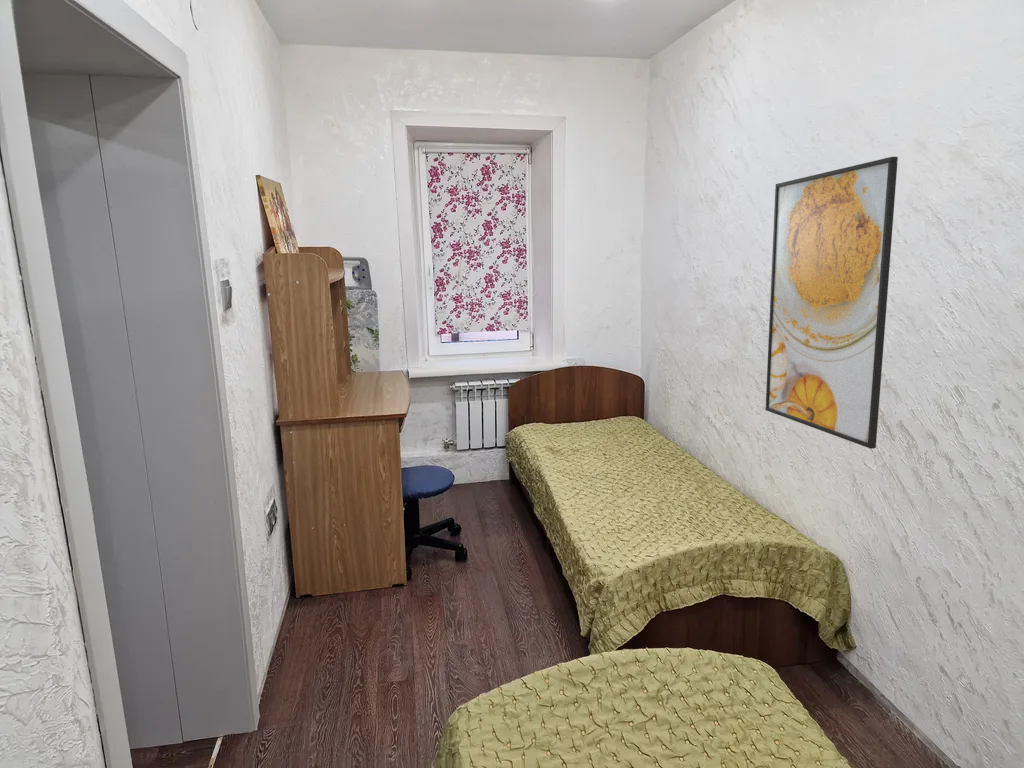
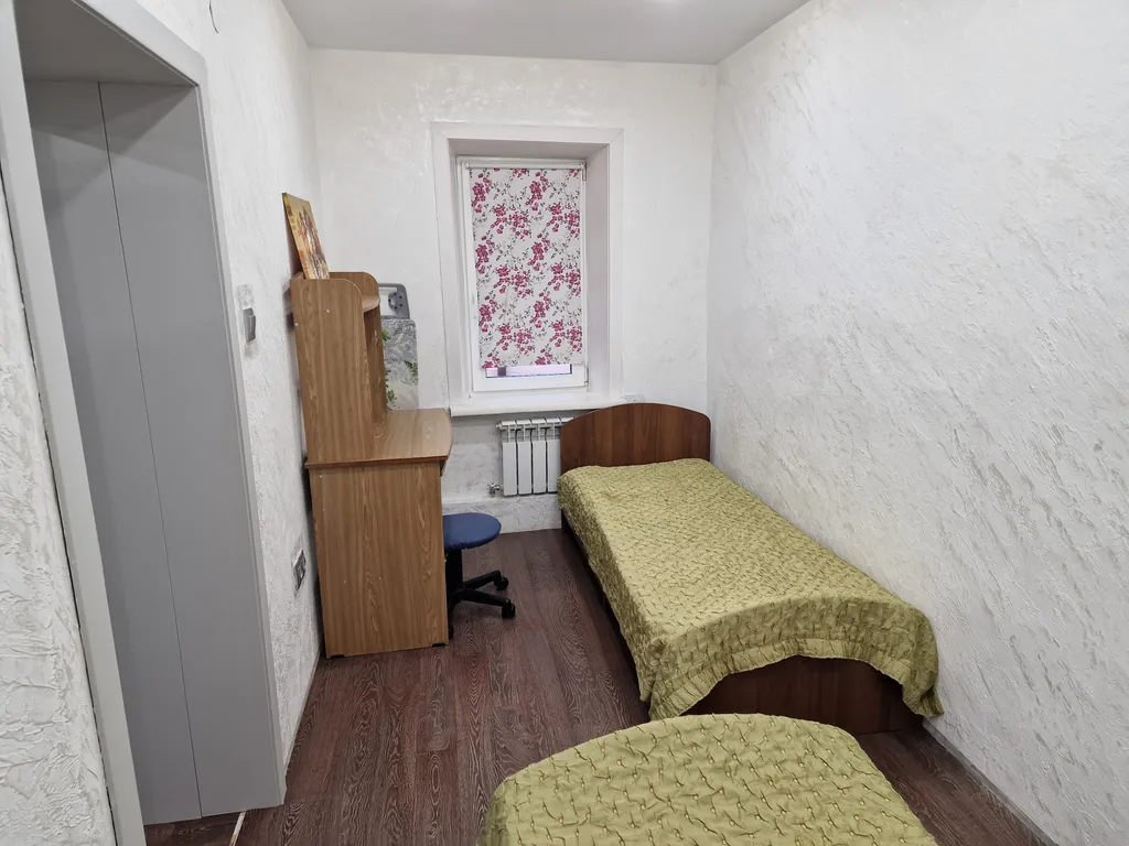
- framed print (820, 303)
